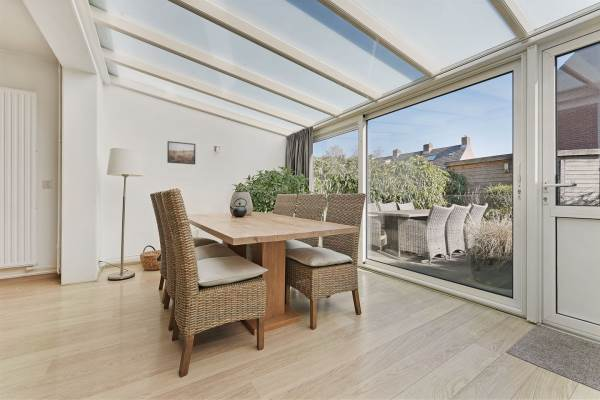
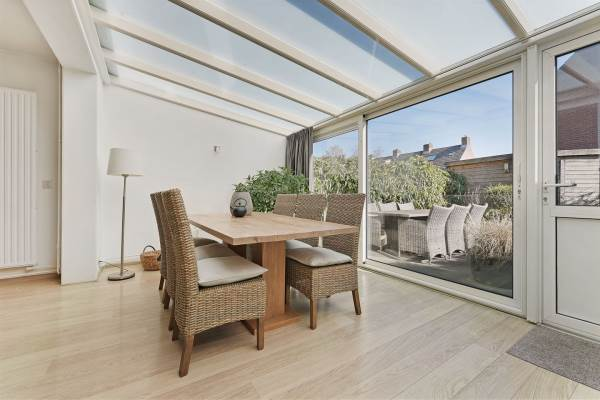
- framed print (181, 153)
